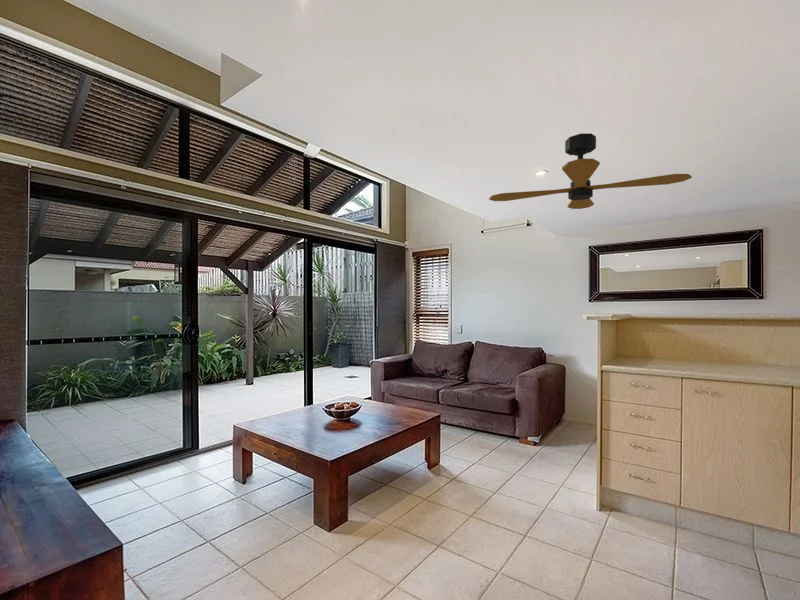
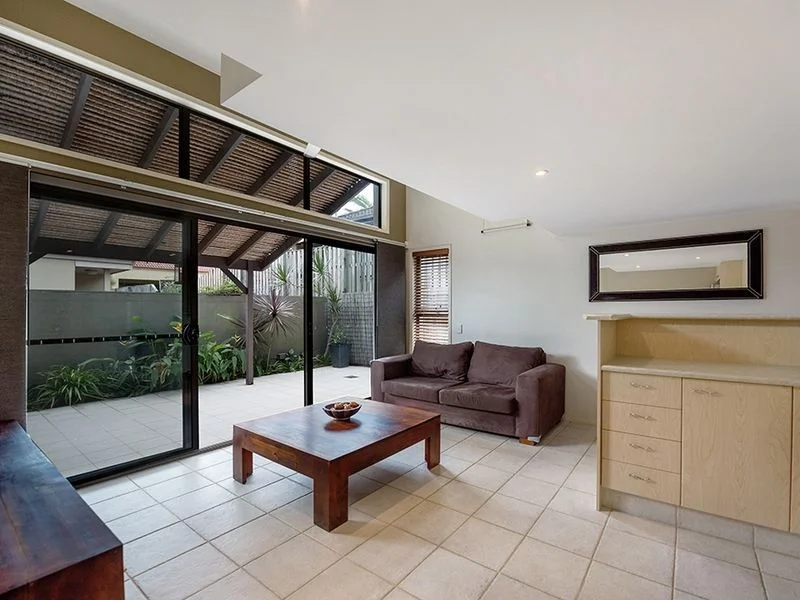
- ceiling fan (580, 168)
